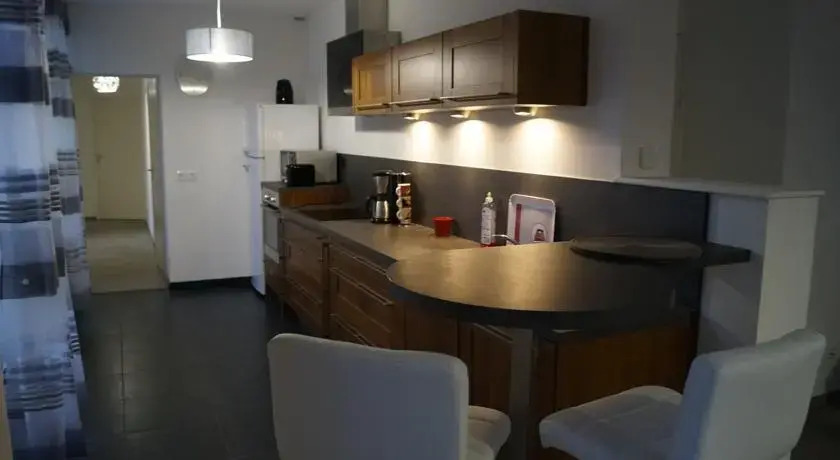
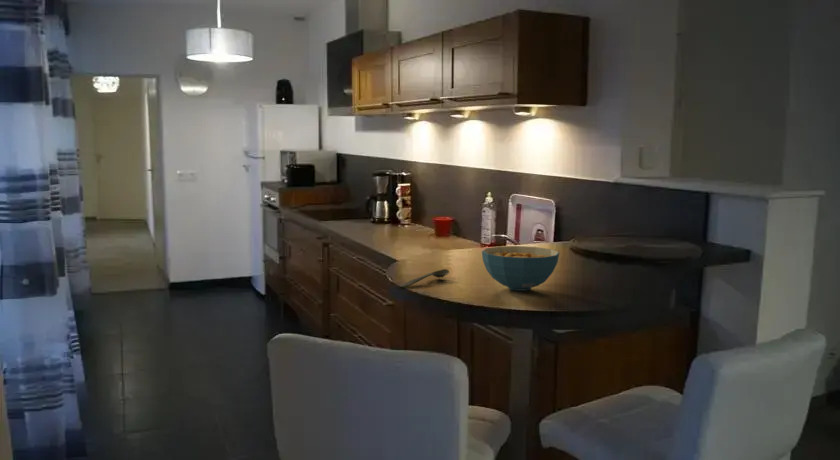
+ cereal bowl (519, 270)
+ spoon (424, 277)
